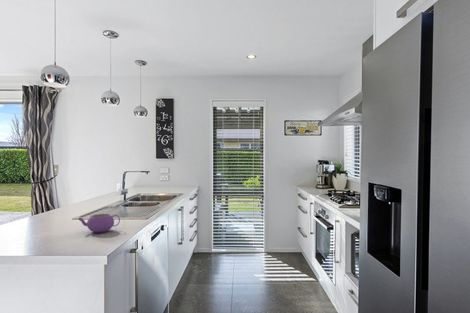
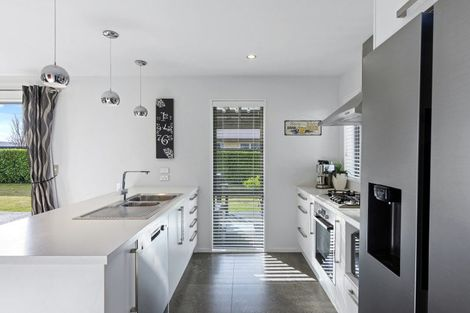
- teapot (99, 223)
